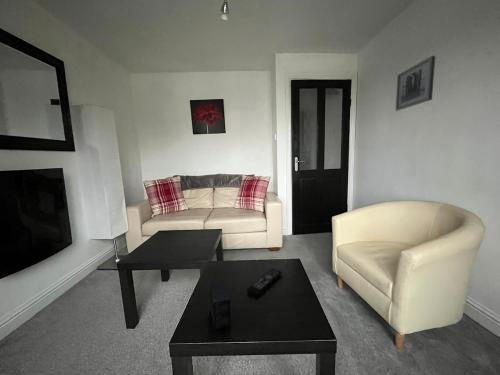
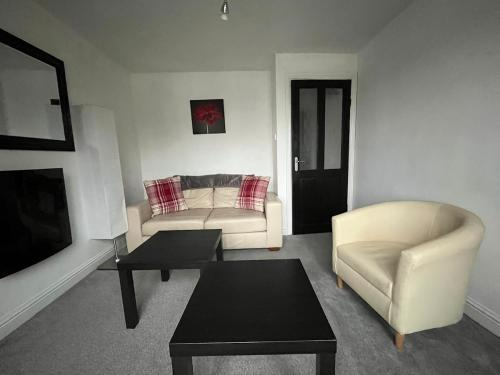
- wall art (413, 86)
- remote control (265, 281)
- small box (219, 304)
